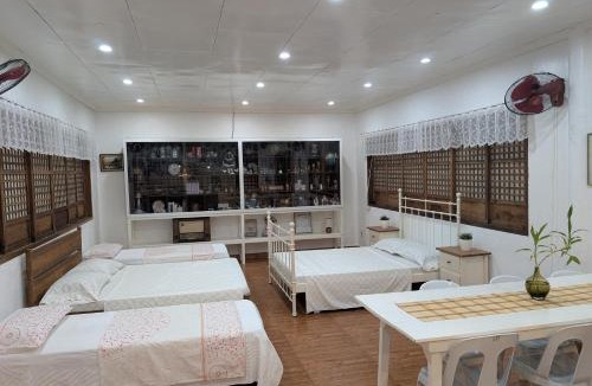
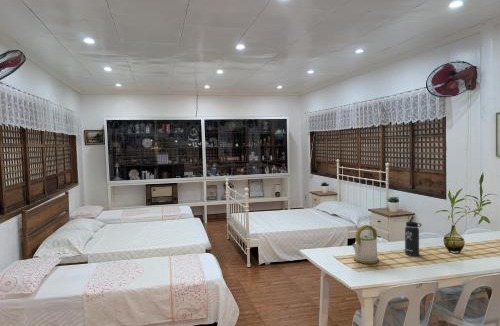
+ thermos bottle (413, 235)
+ kettle (364, 242)
